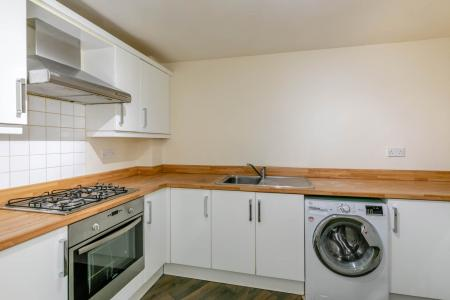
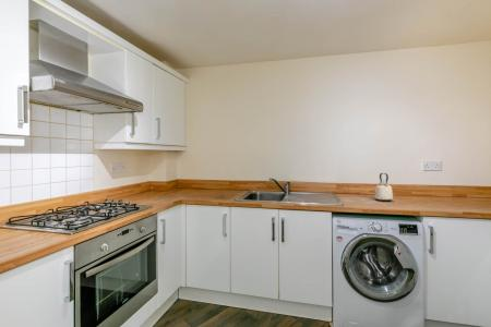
+ kettle (382, 186)
